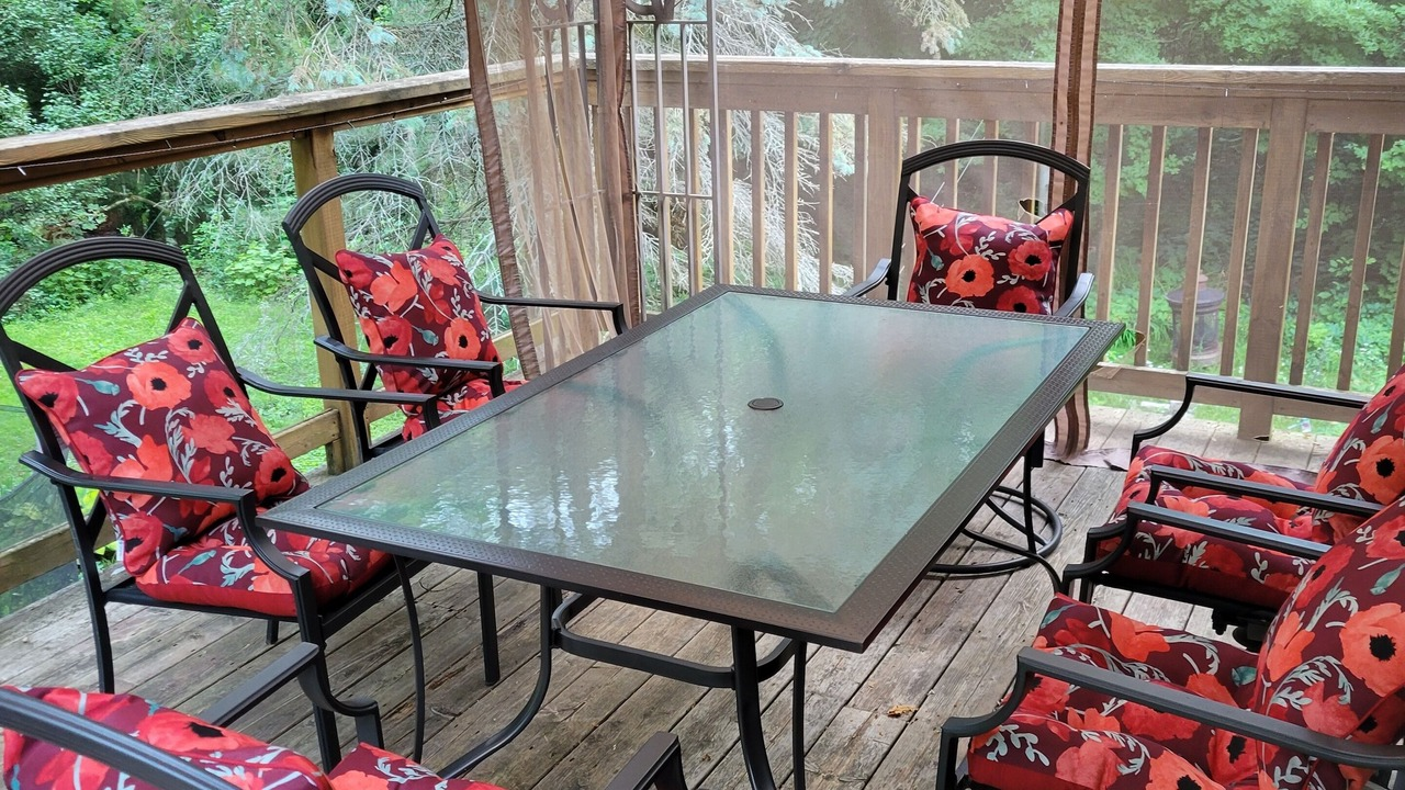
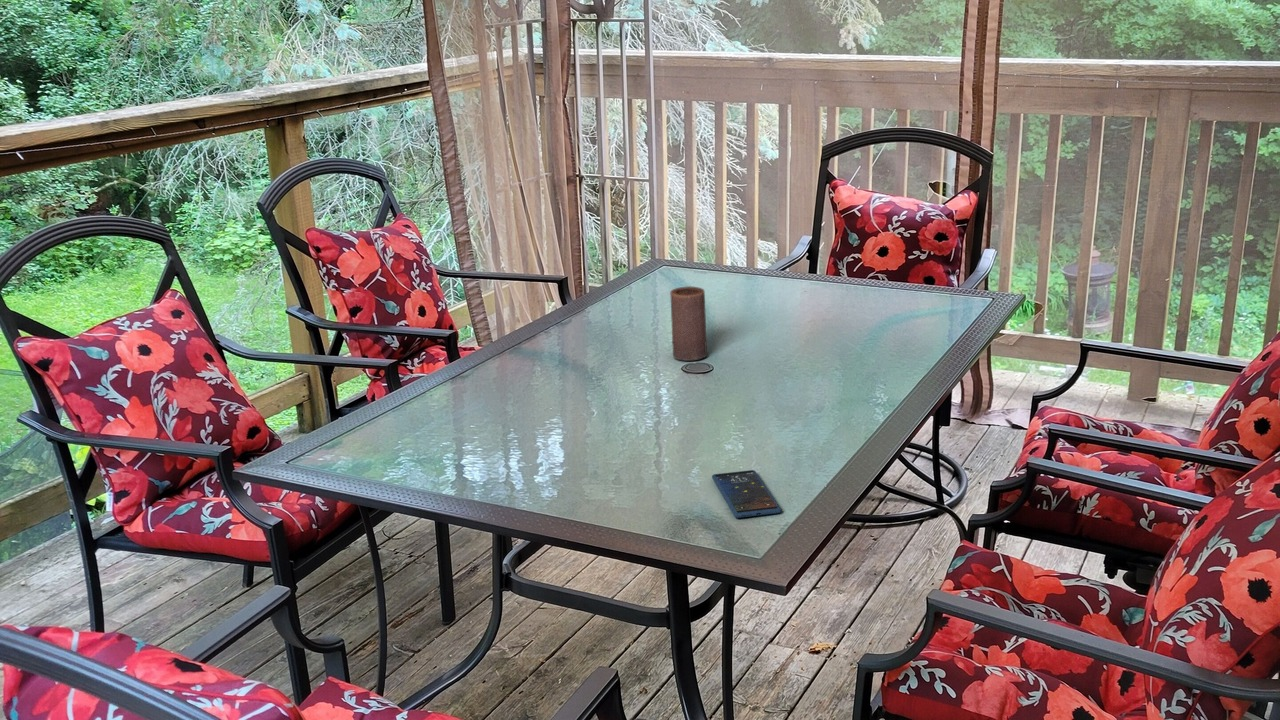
+ candle (688, 323)
+ smartphone (745, 493)
